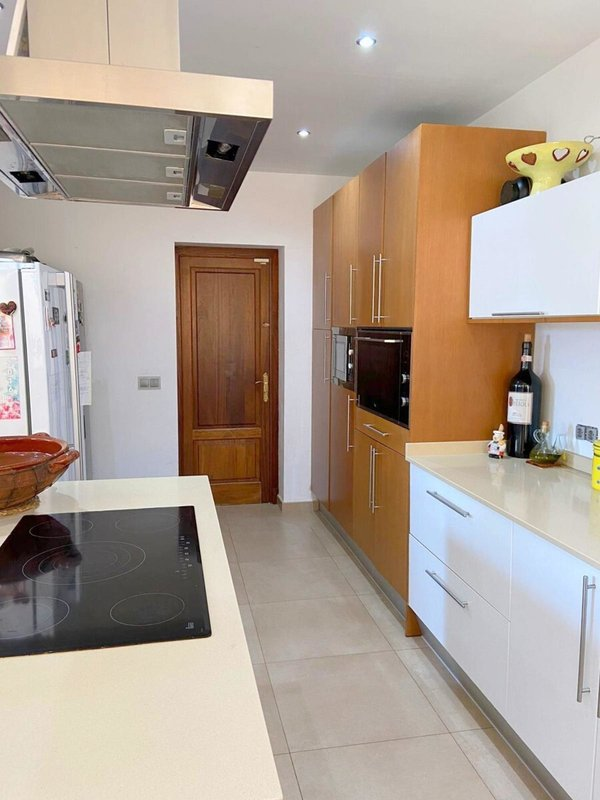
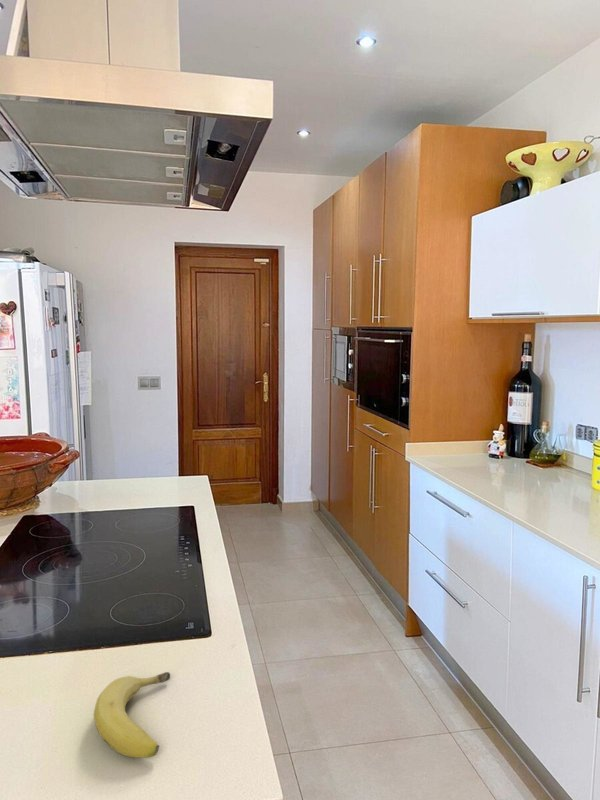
+ fruit (126, 703)
